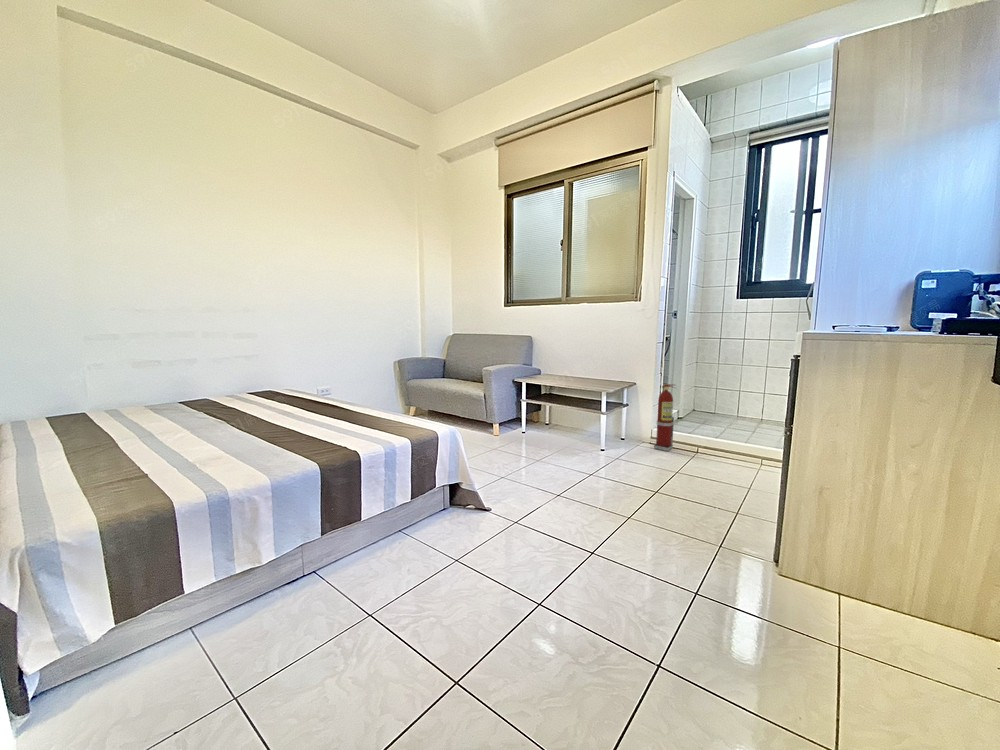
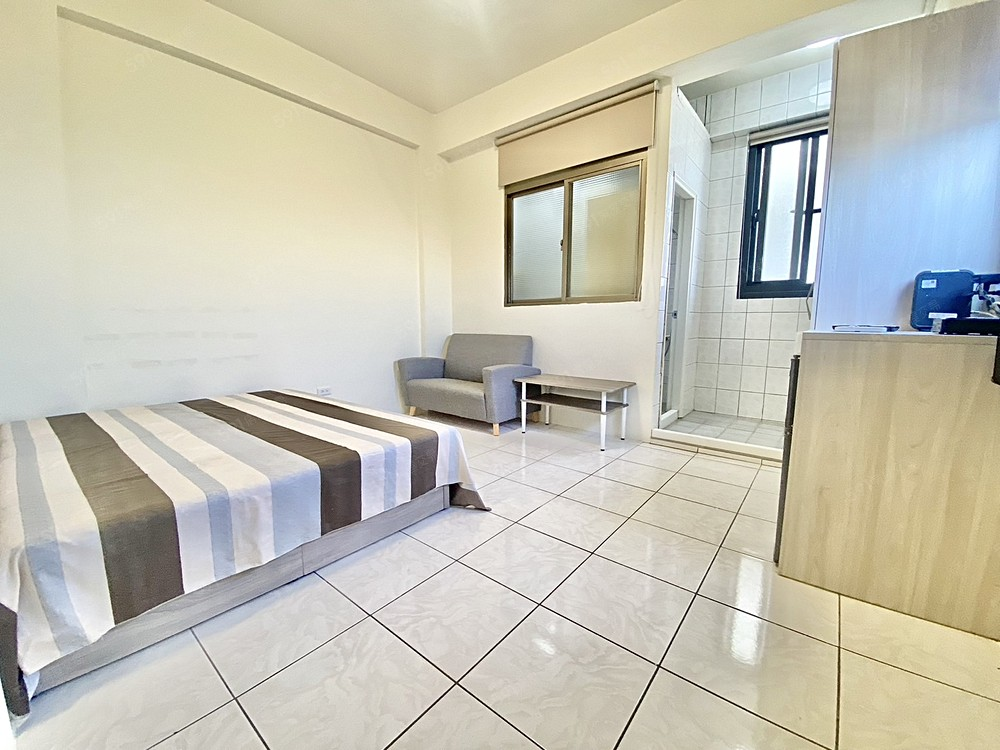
- fire extinguisher (665, 416)
